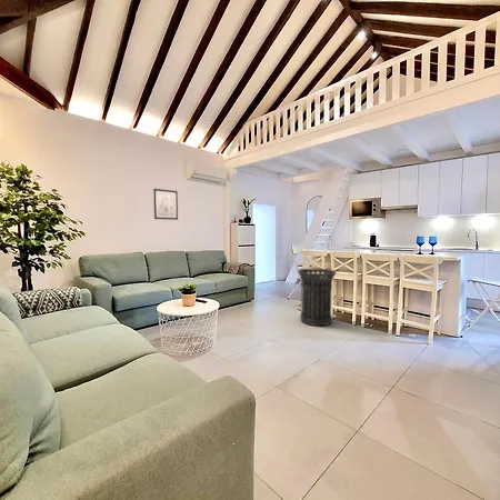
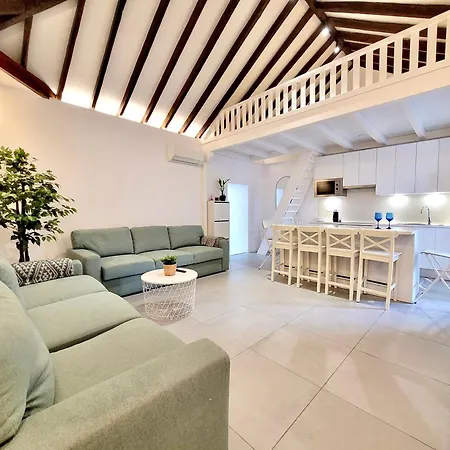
- trash can (316, 296)
- wall art (166, 204)
